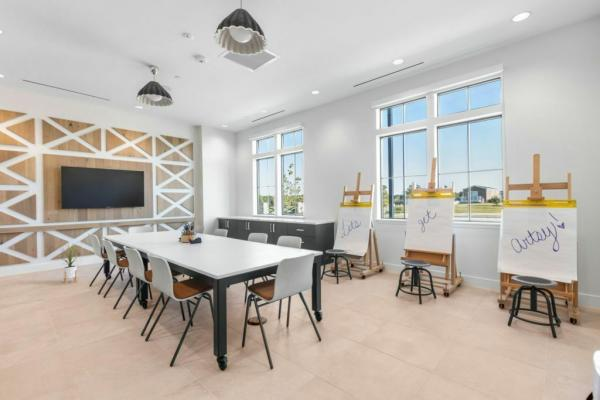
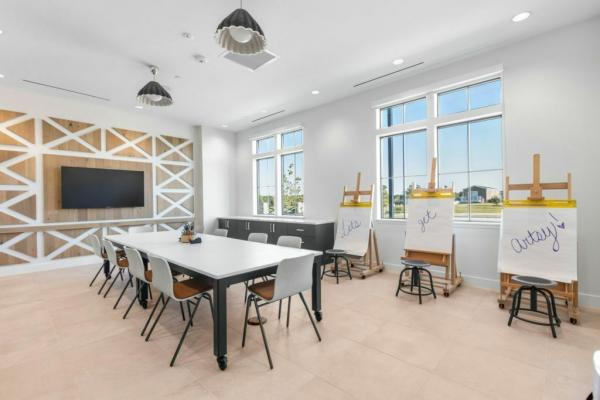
- house plant (69, 261)
